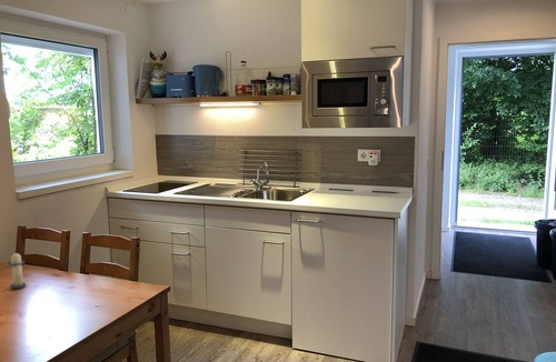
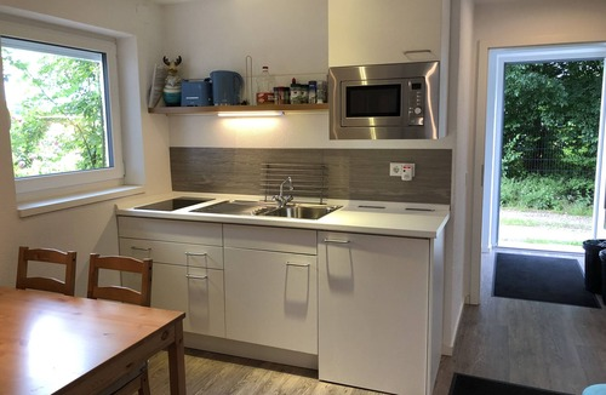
- candle (17, 269)
